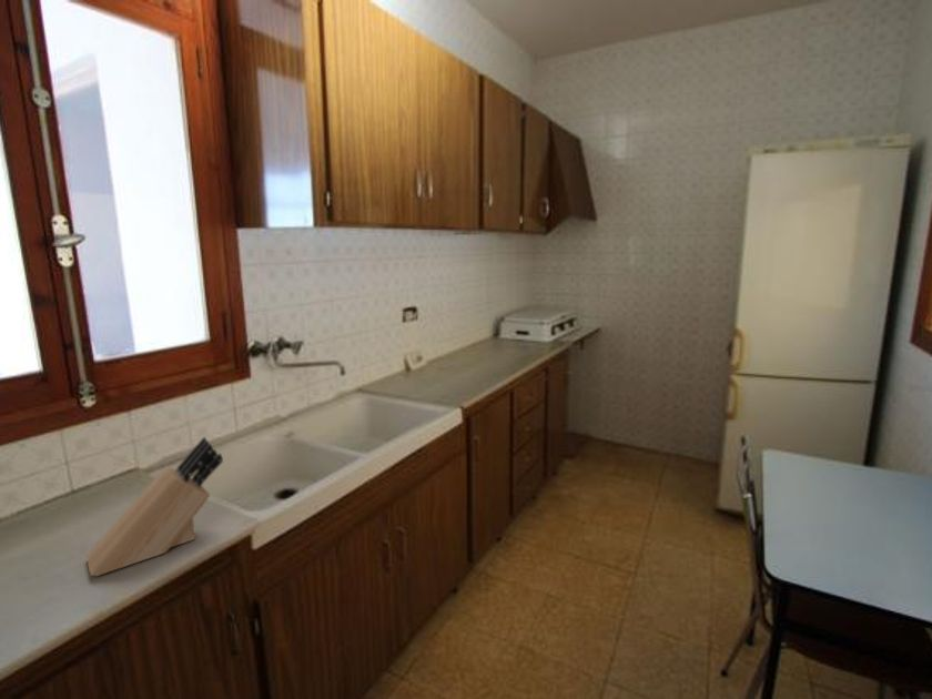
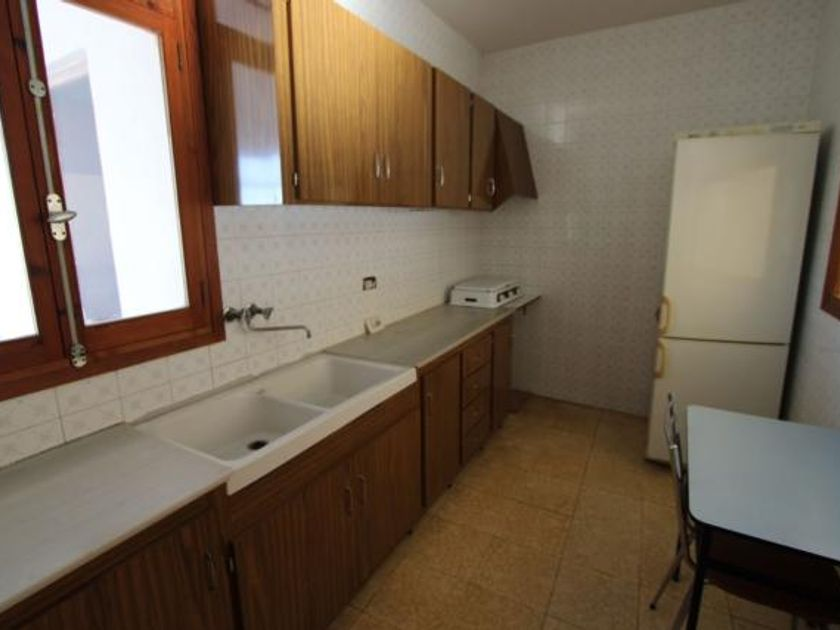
- knife block (158, 498)
